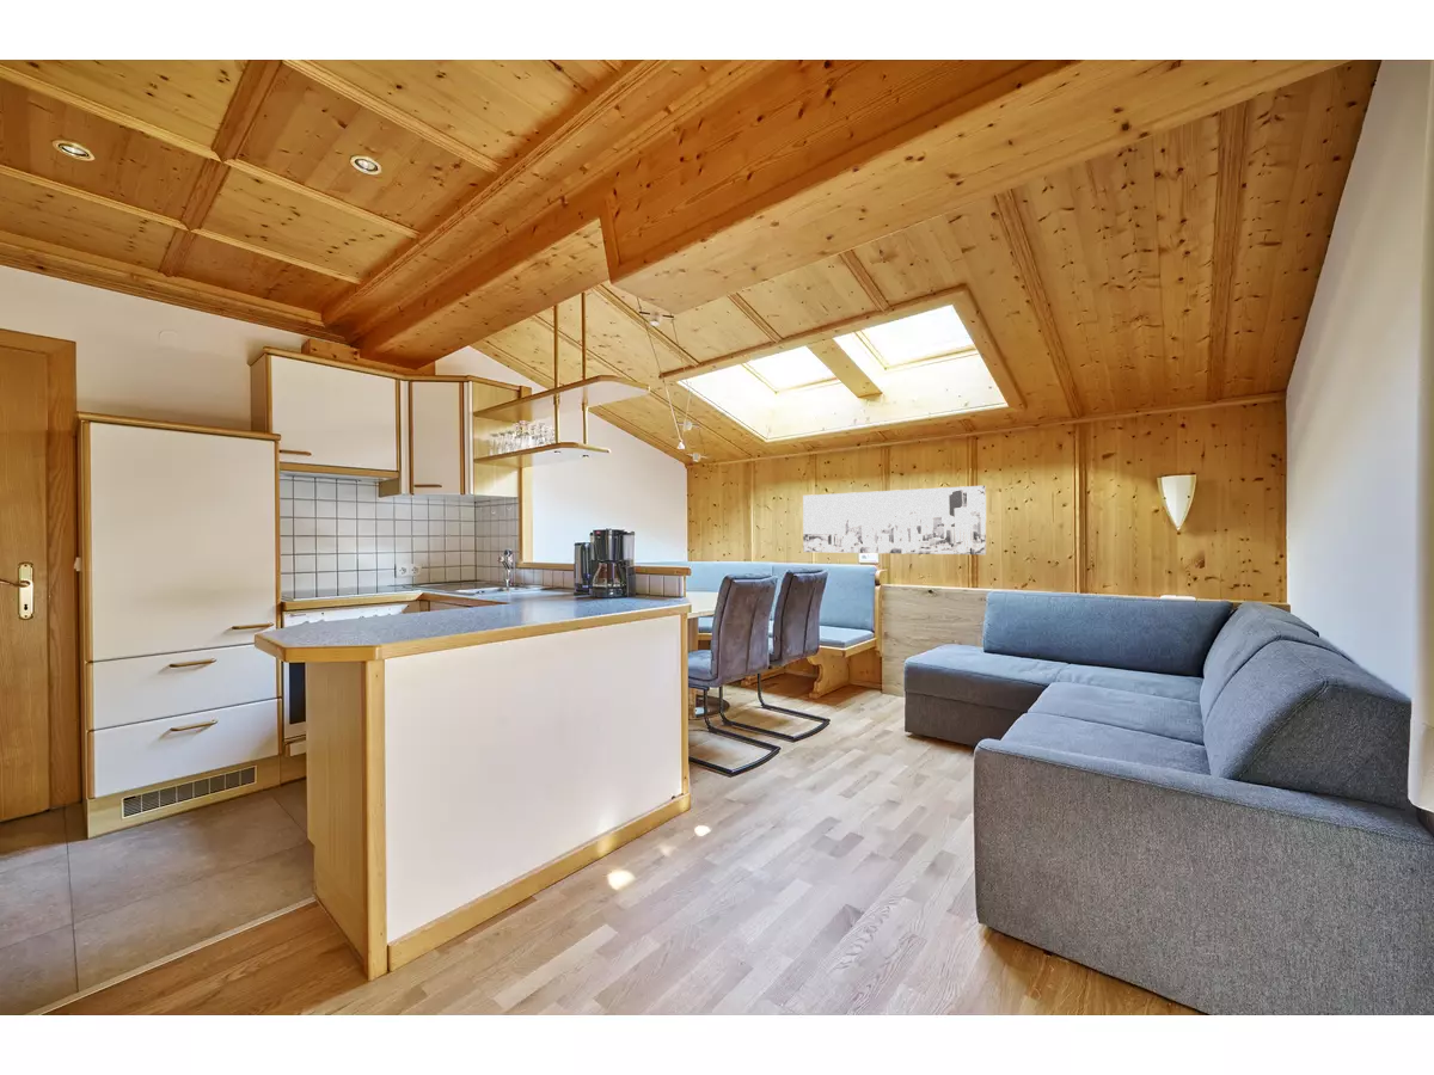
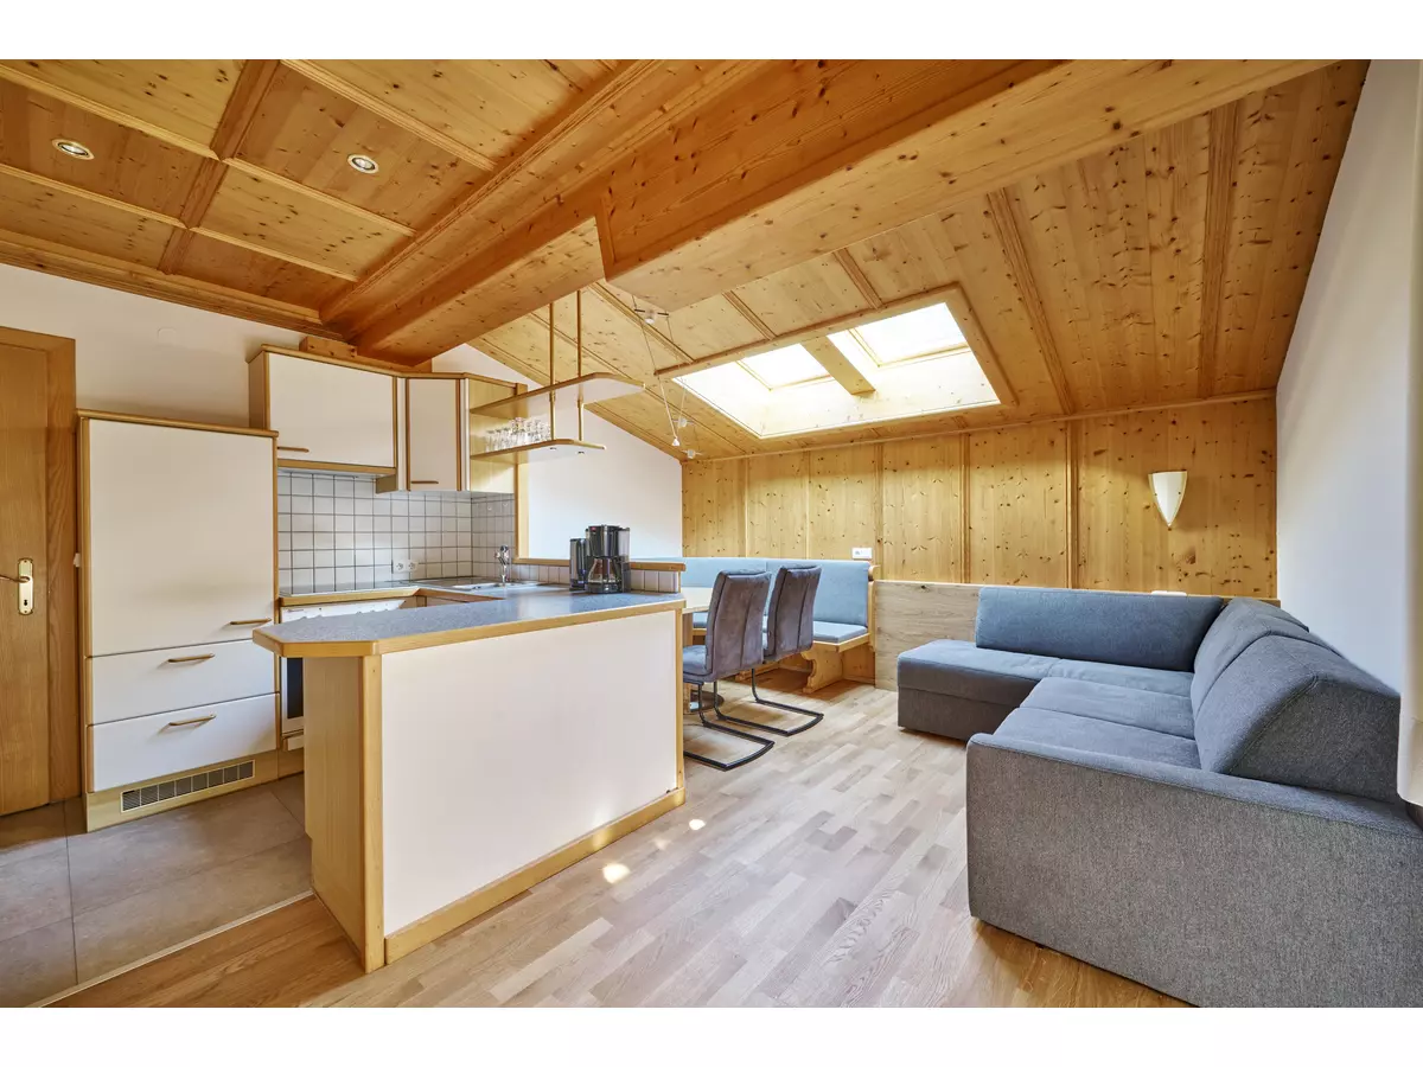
- wall art (885, 522)
